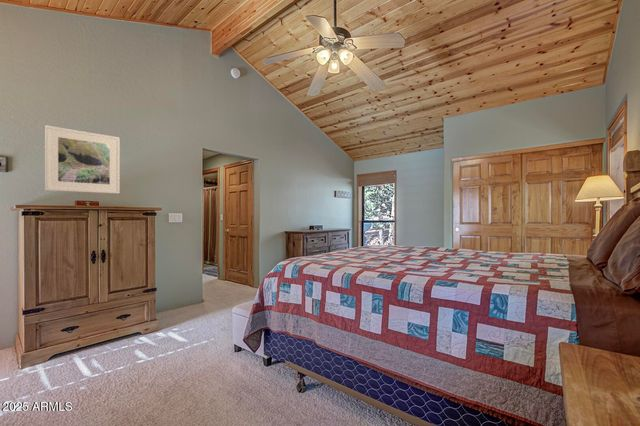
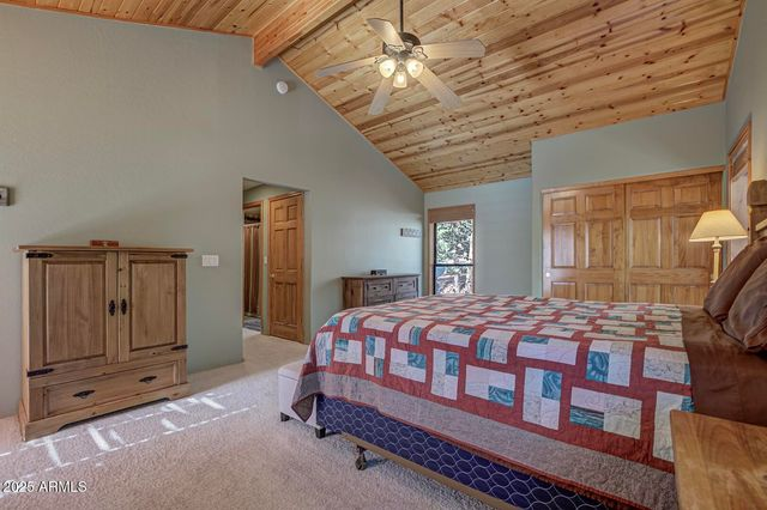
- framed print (85, 162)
